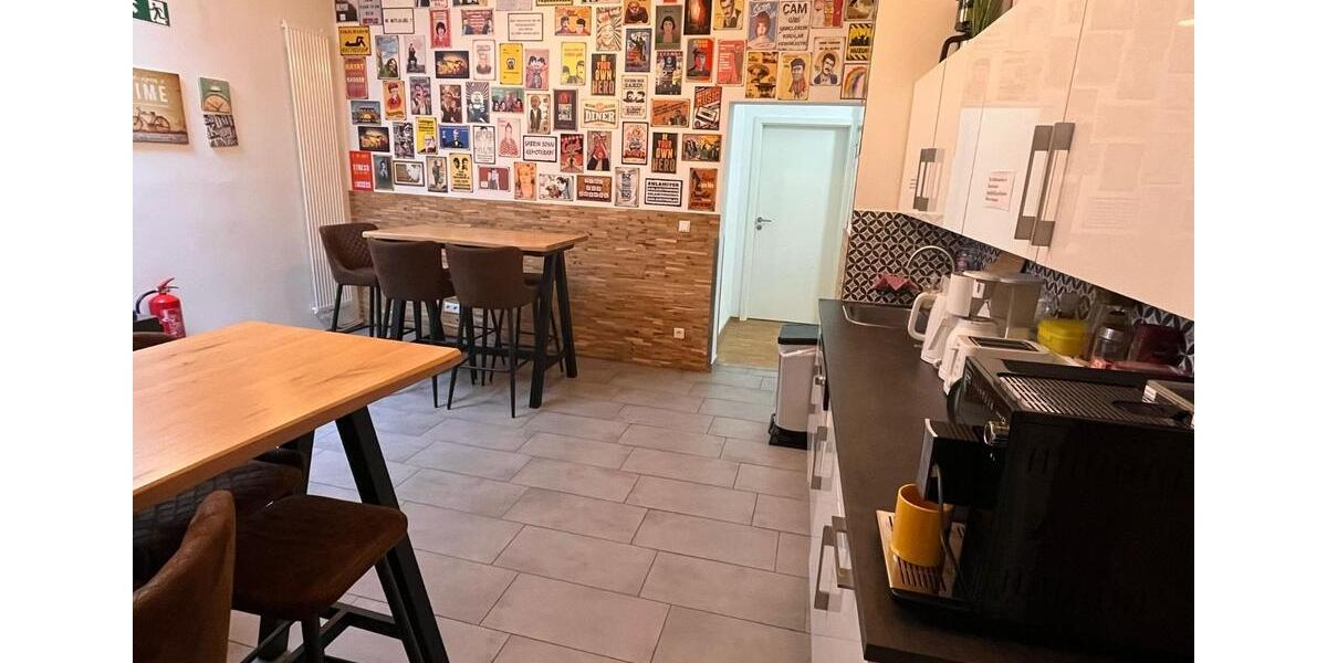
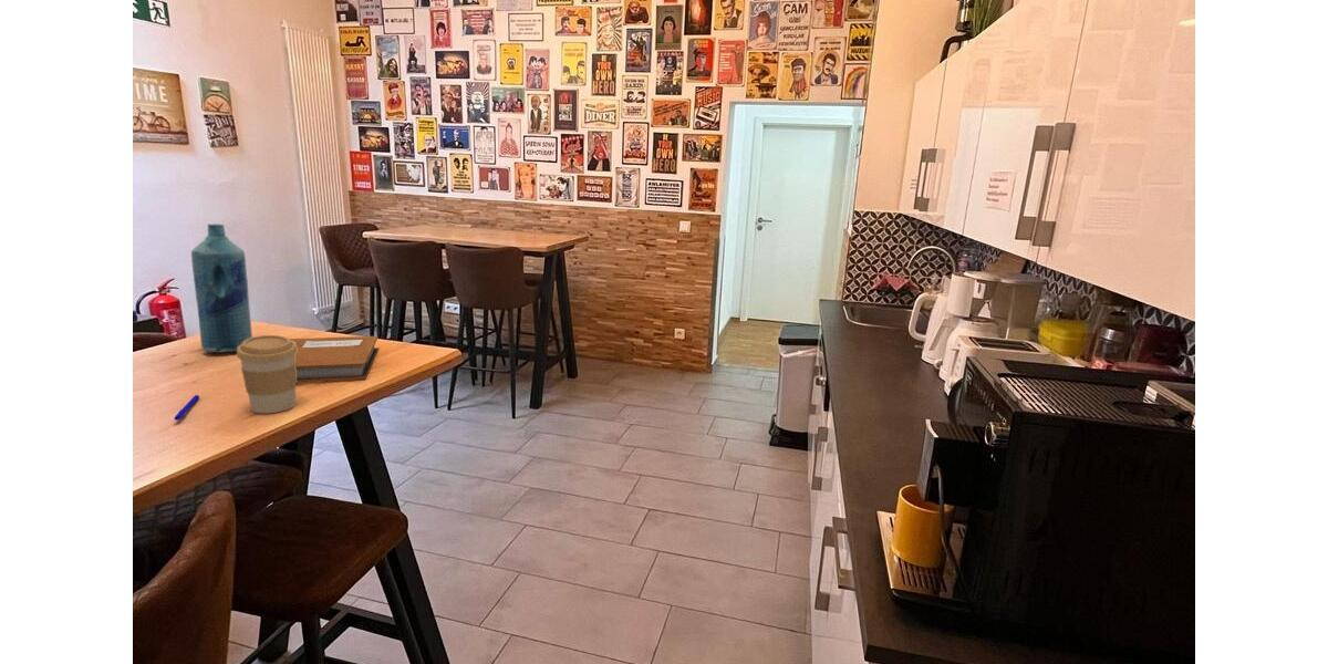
+ pen (187, 405)
+ notebook (322, 356)
+ bottle (221, 288)
+ coffee cup (270, 373)
